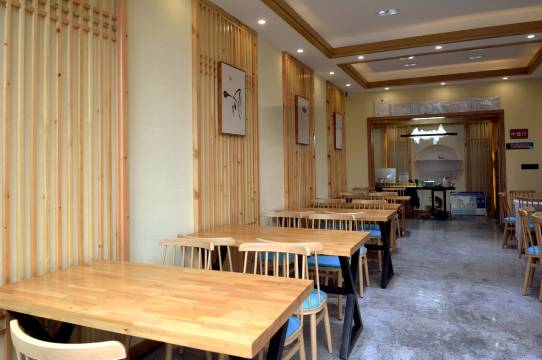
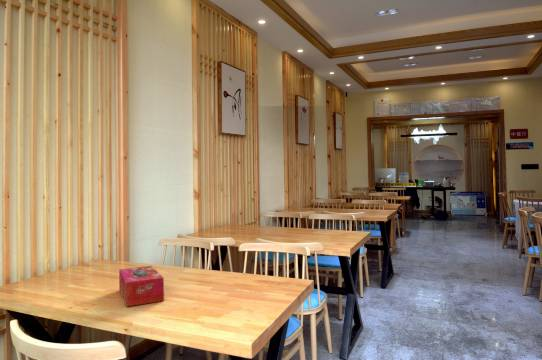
+ tissue box (140, 284)
